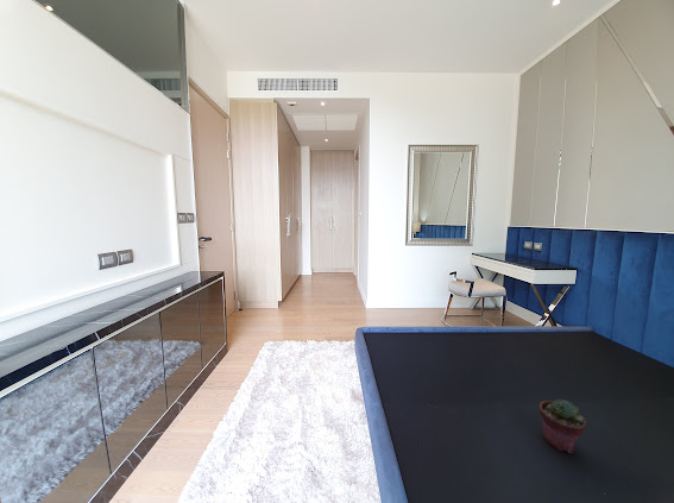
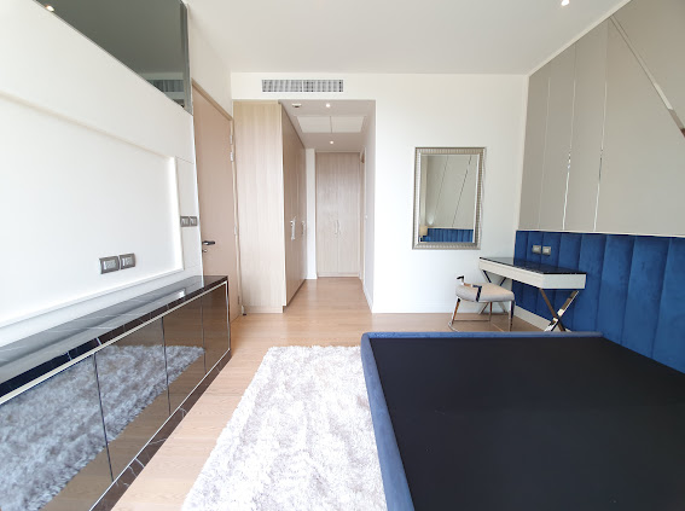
- potted succulent (560, 421)
